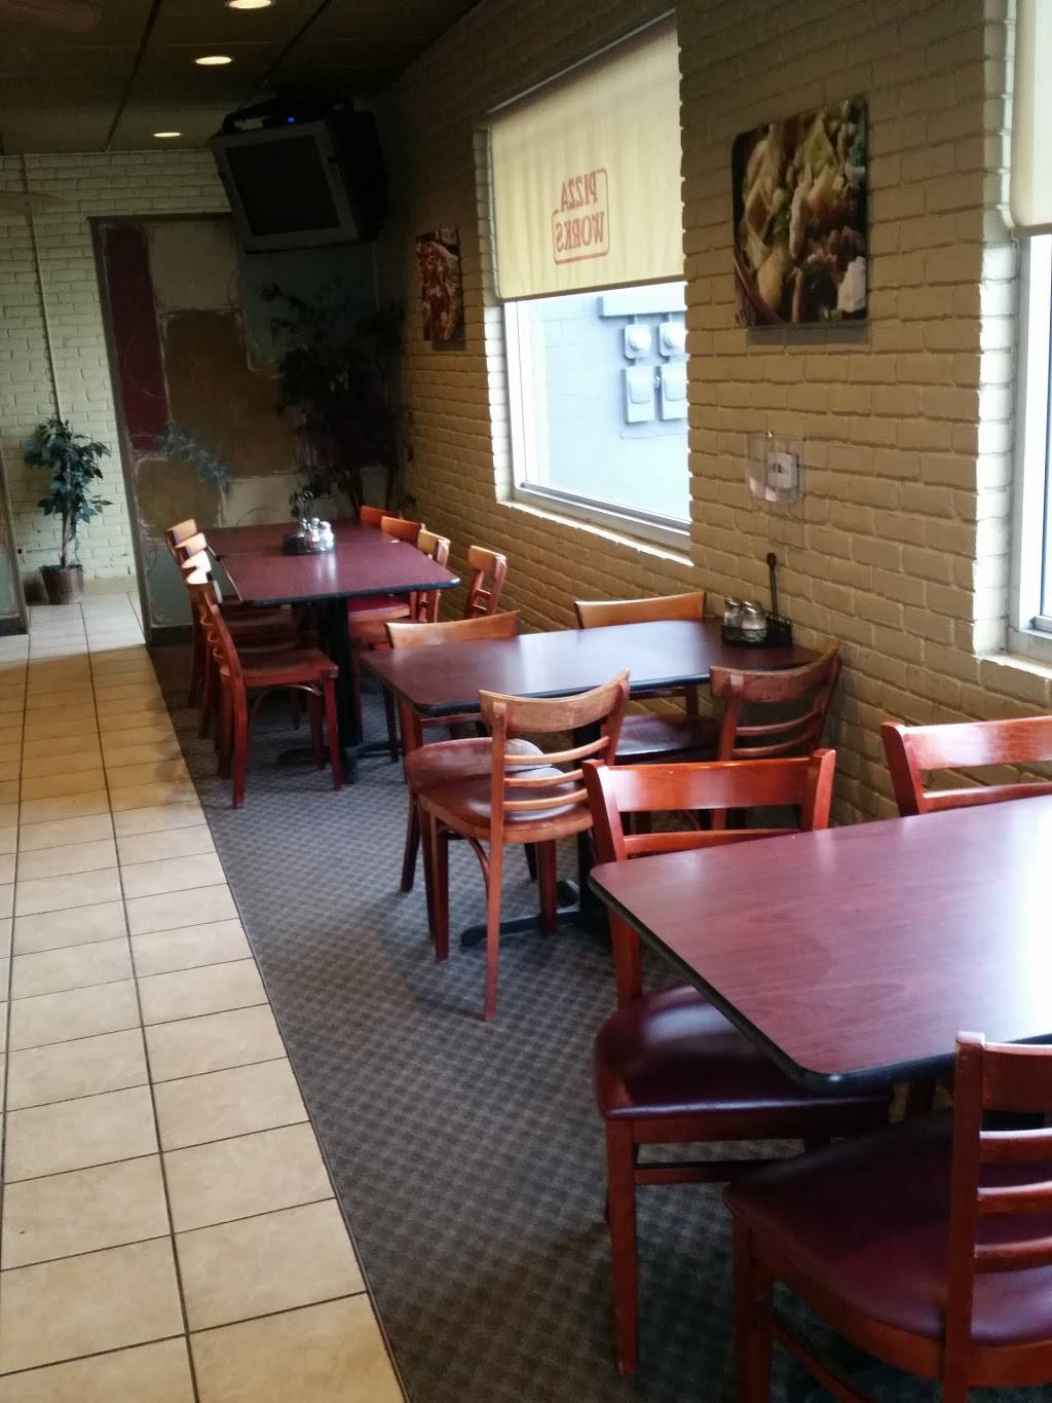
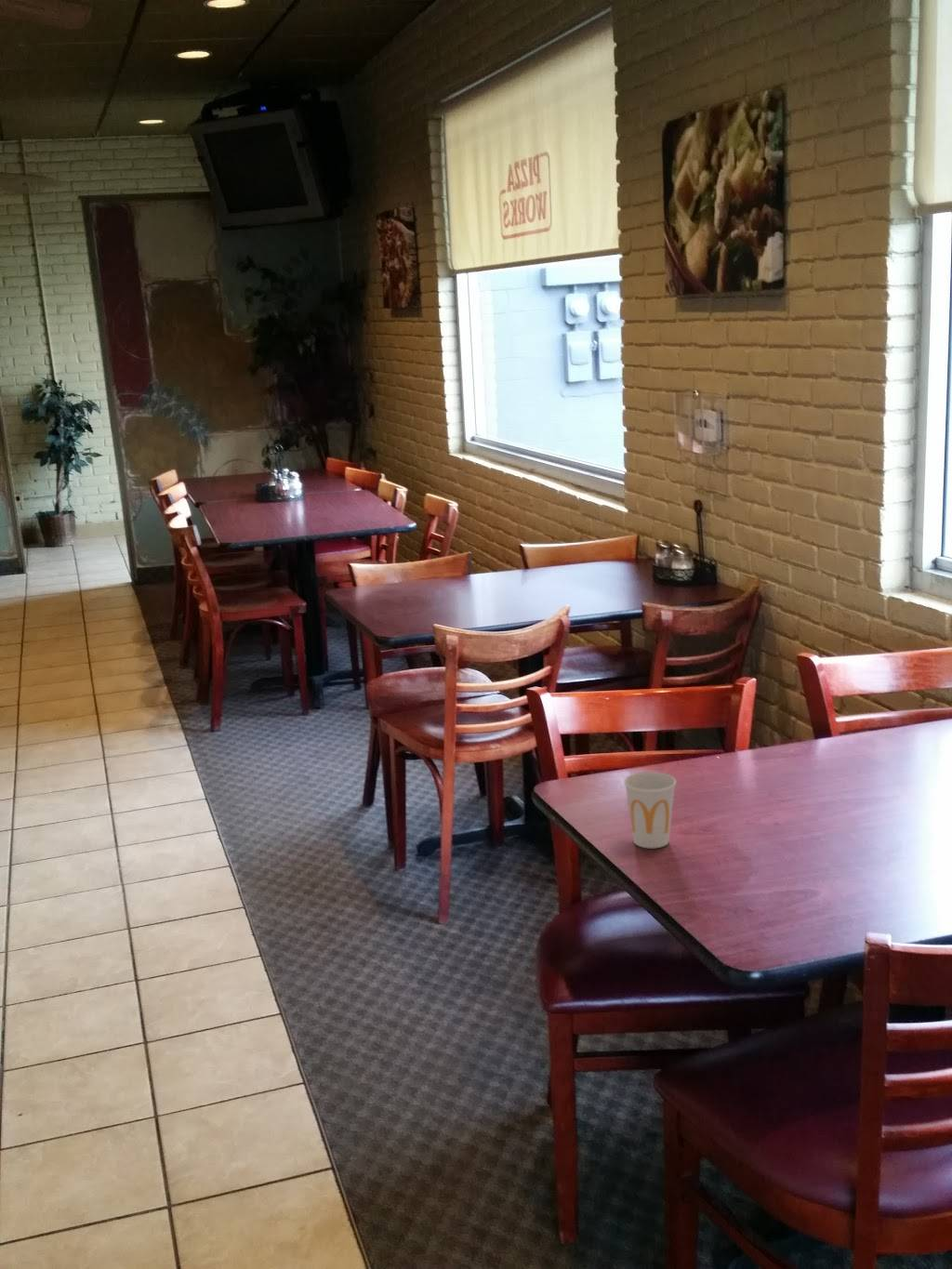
+ cup (650, 811)
